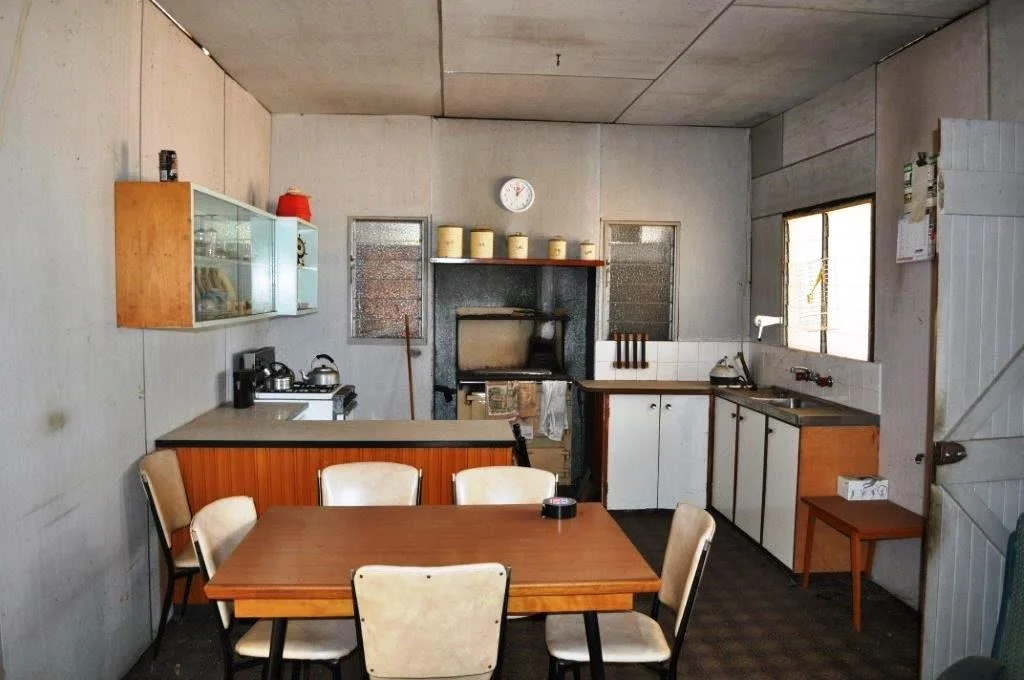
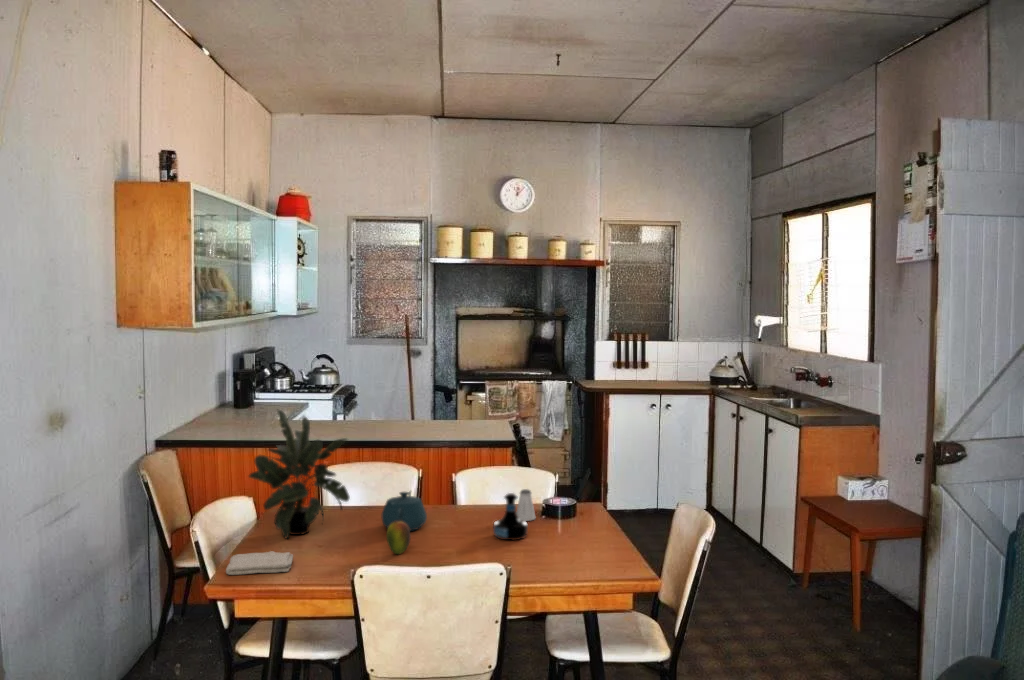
+ tequila bottle (510, 515)
+ washcloth (260, 562)
+ saltshaker (525, 504)
+ fruit (398, 537)
+ teapot (404, 509)
+ potted plant (301, 471)
